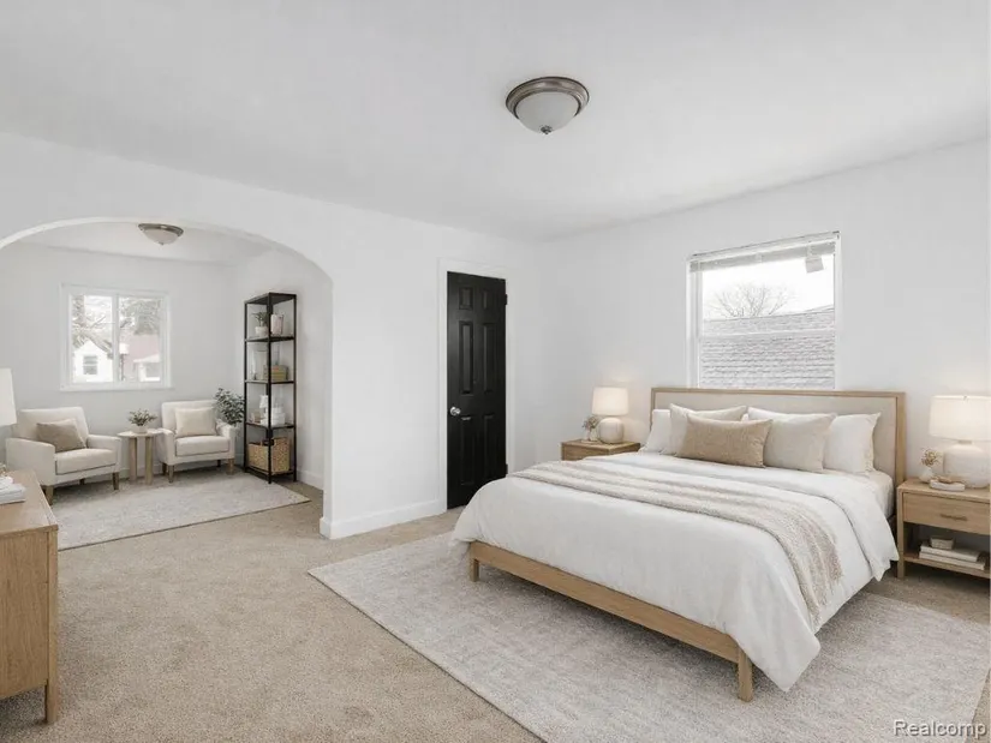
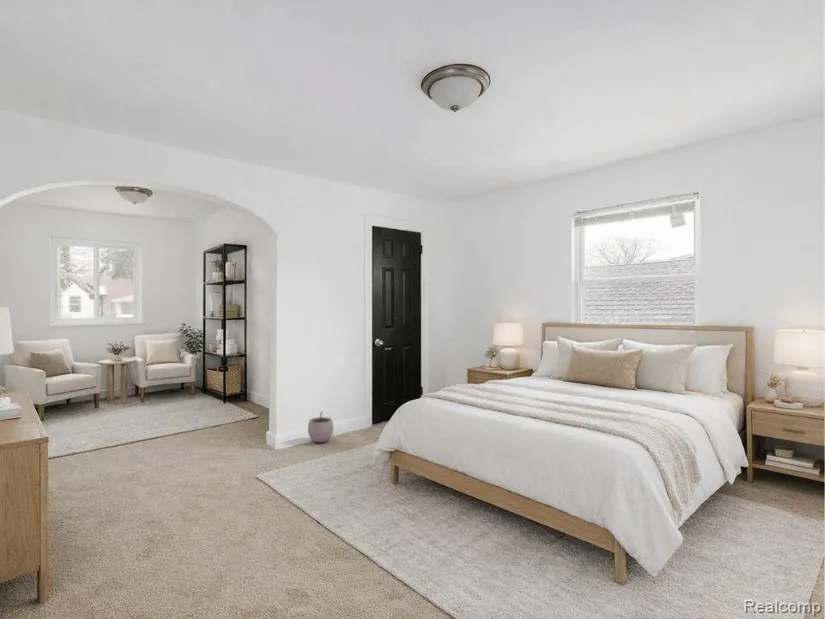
+ plant pot (320, 425)
